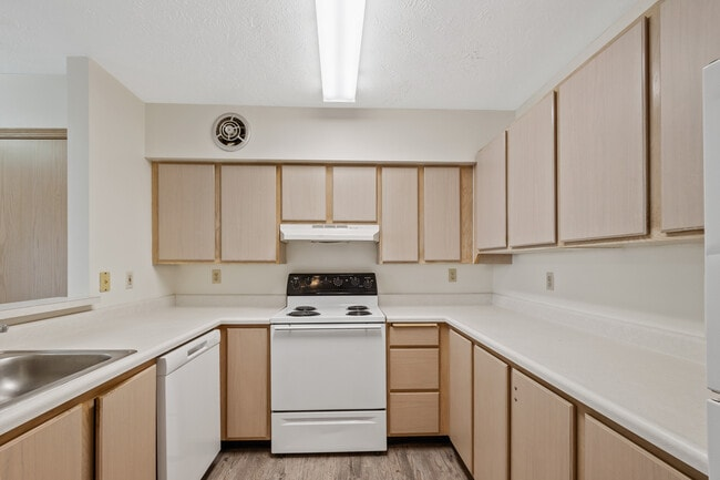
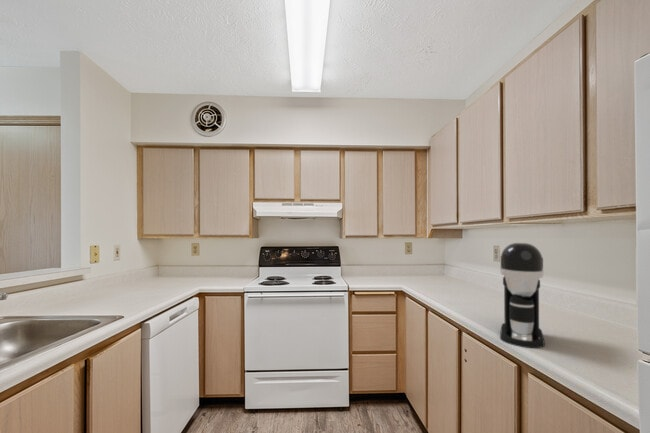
+ coffee maker (521, 289)
